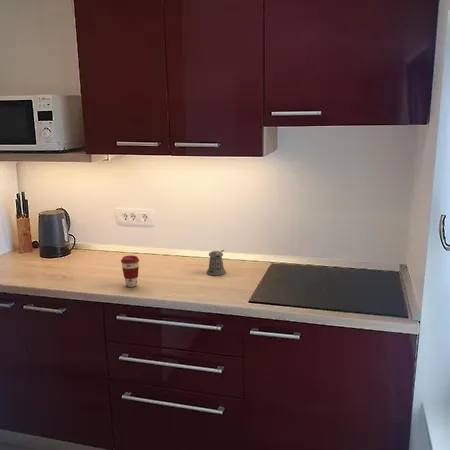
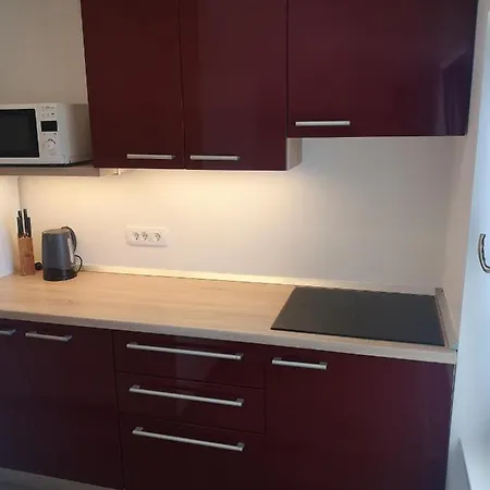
- coffee cup (130, 271)
- pepper shaker (217, 261)
